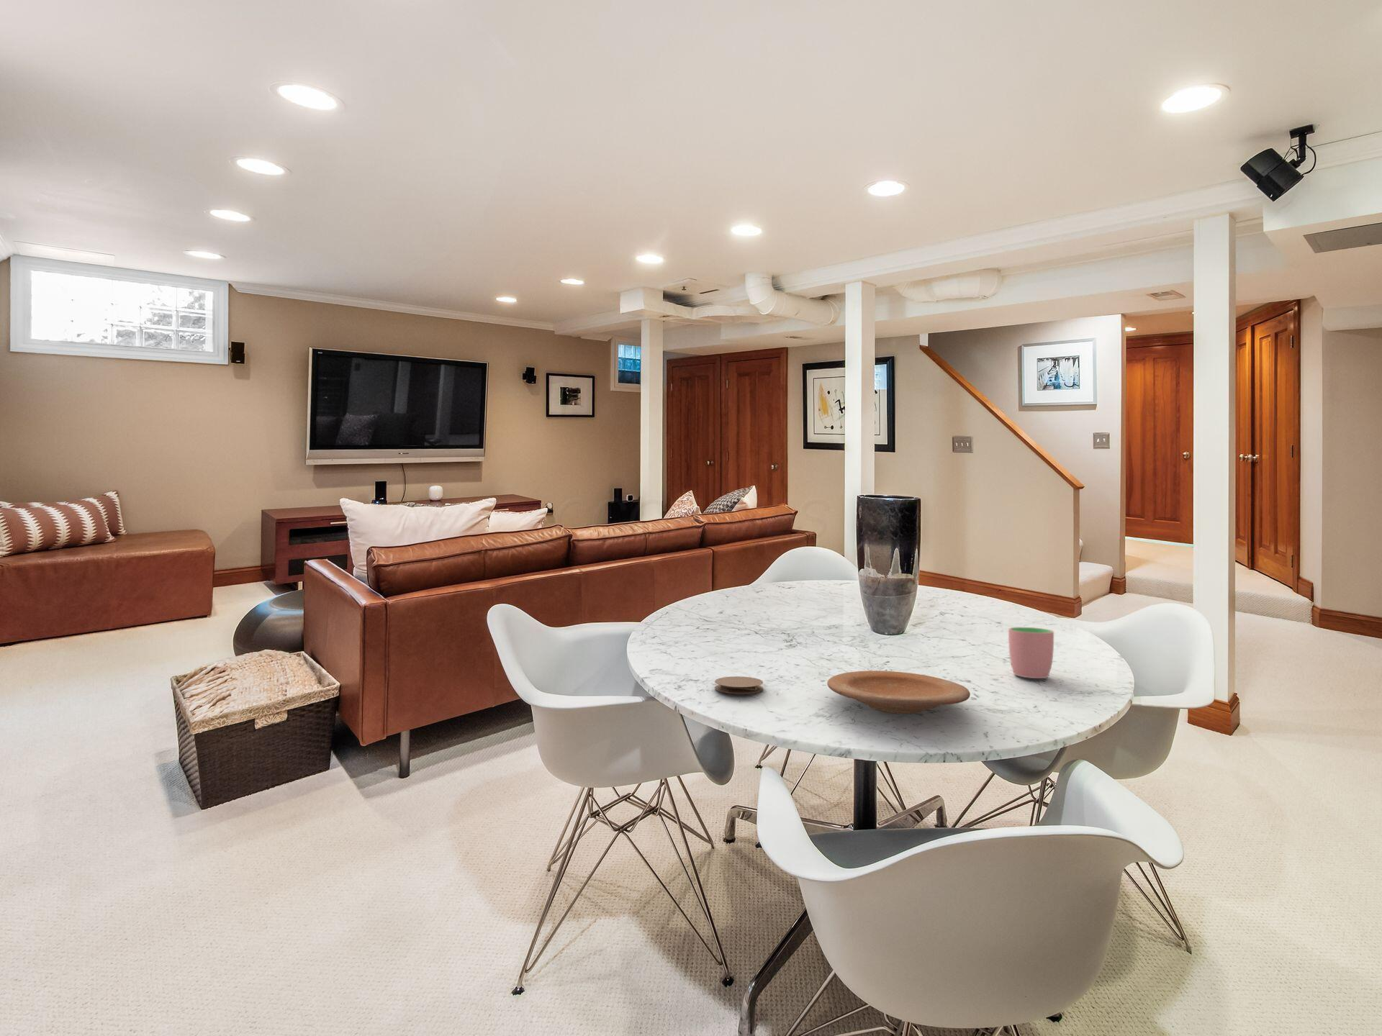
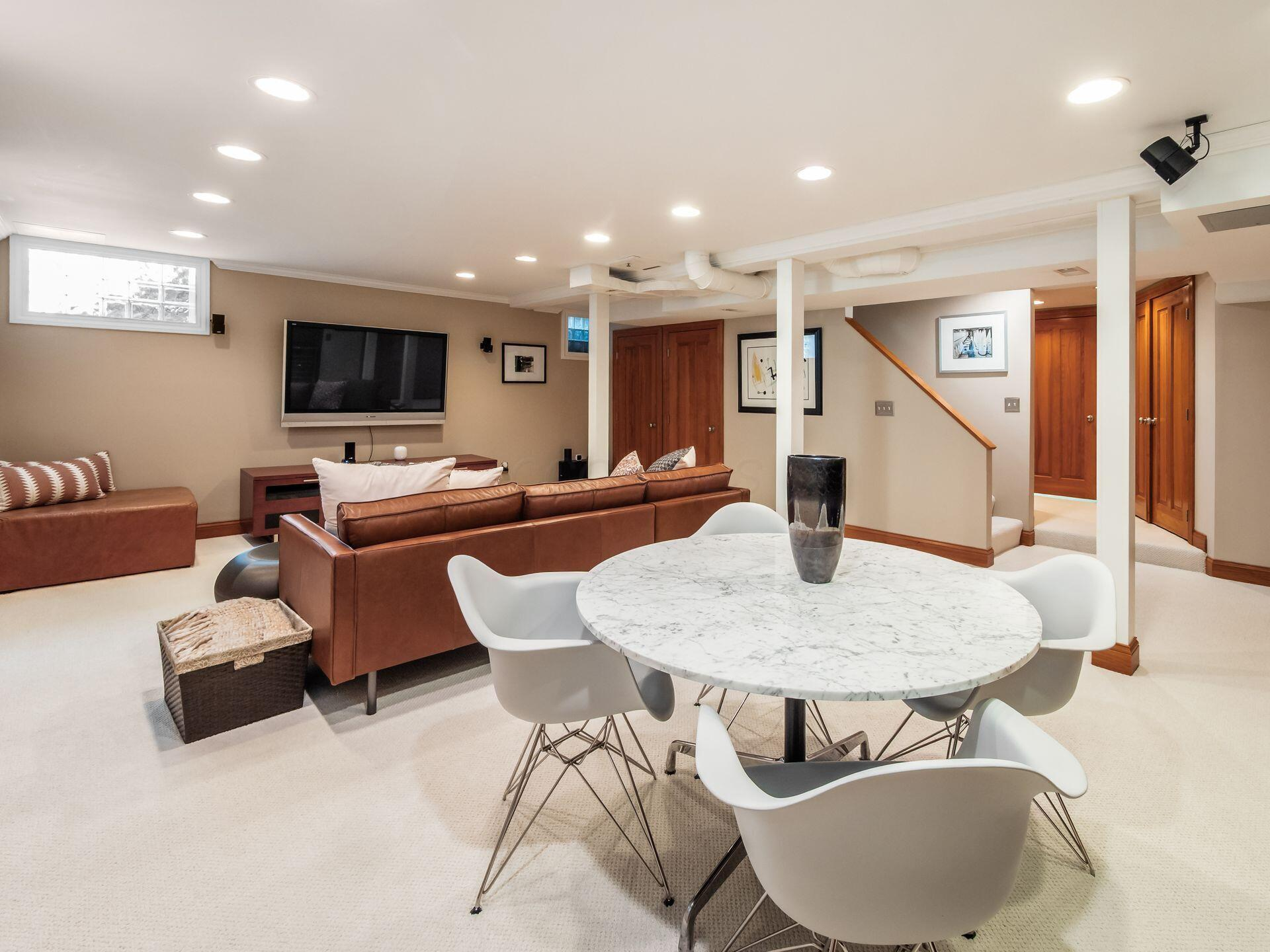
- coaster (739, 684)
- plate (897, 695)
- cup (1028, 651)
